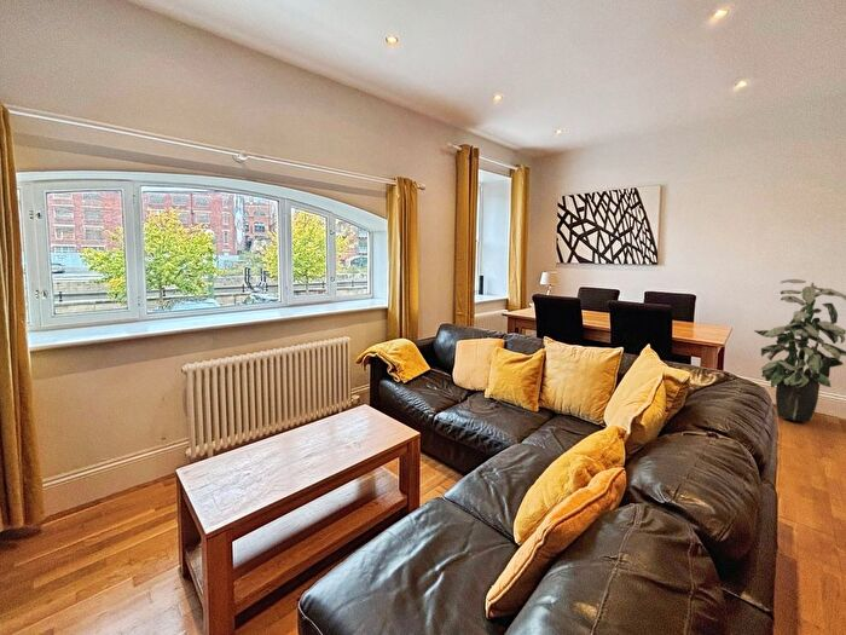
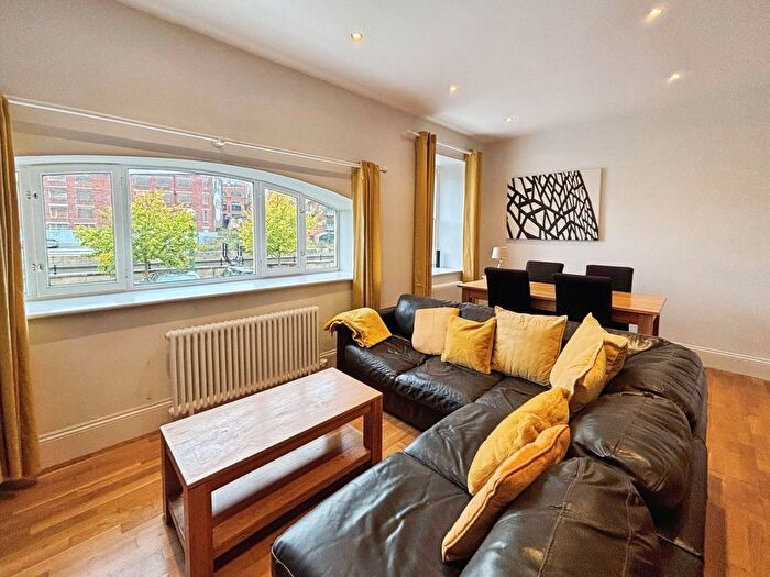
- indoor plant (796, 350)
